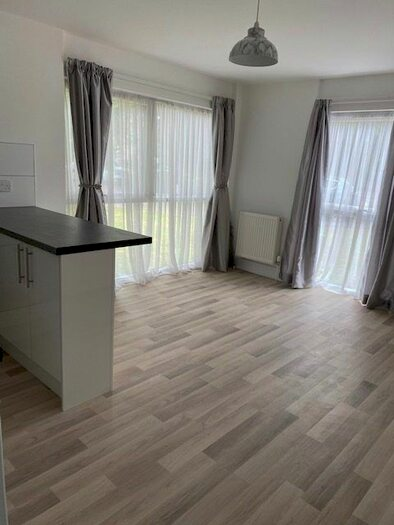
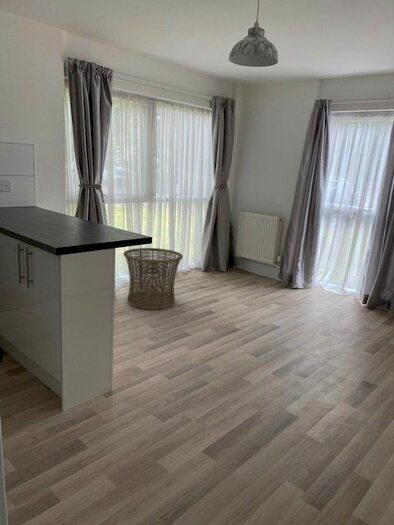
+ basket (152, 277)
